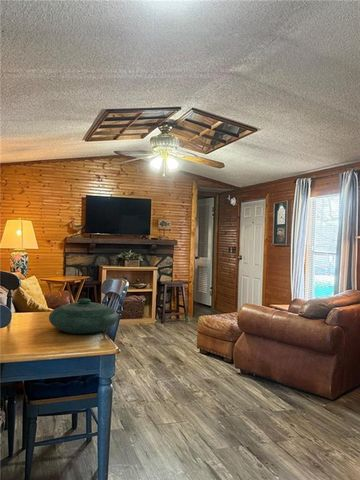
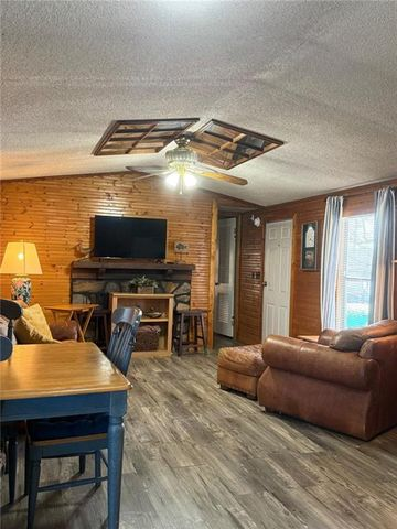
- decorative bowl (84, 314)
